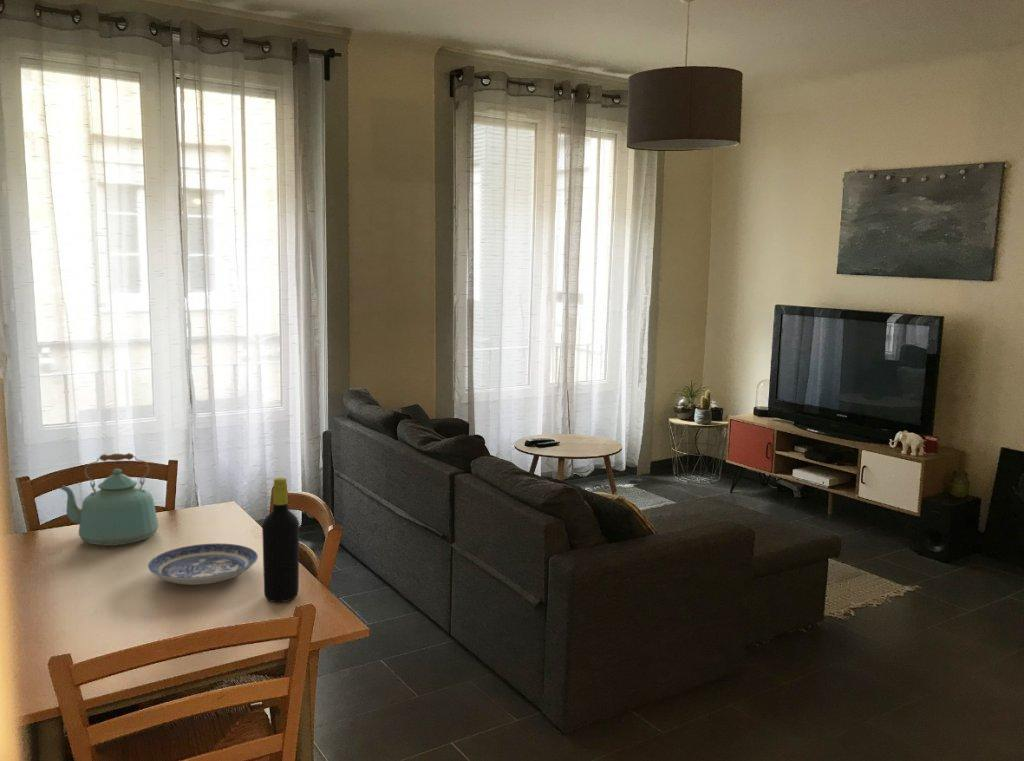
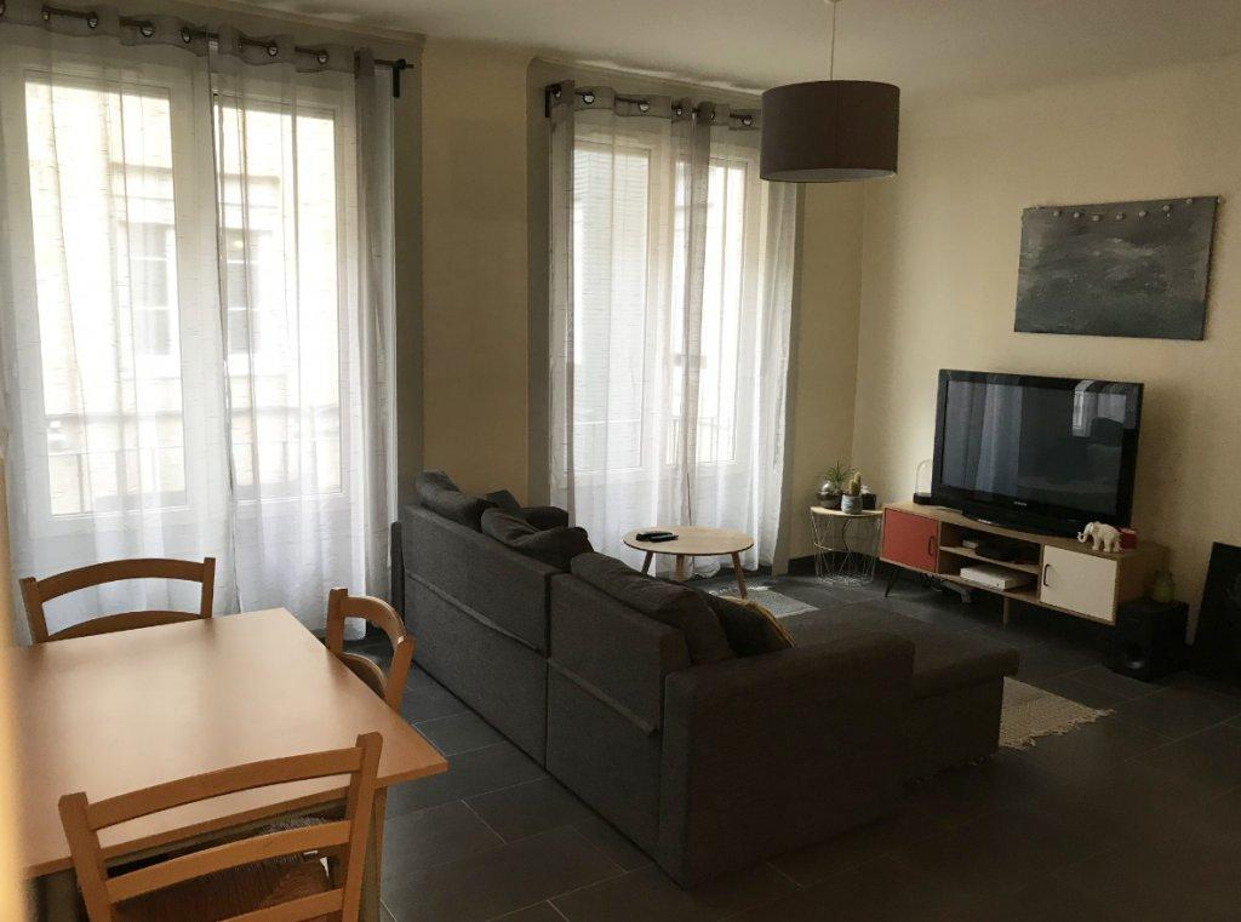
- plate (204, 566)
- bottle (280, 538)
- kettle (109, 496)
